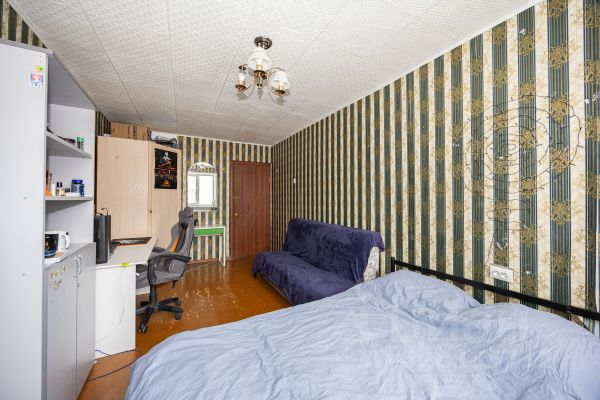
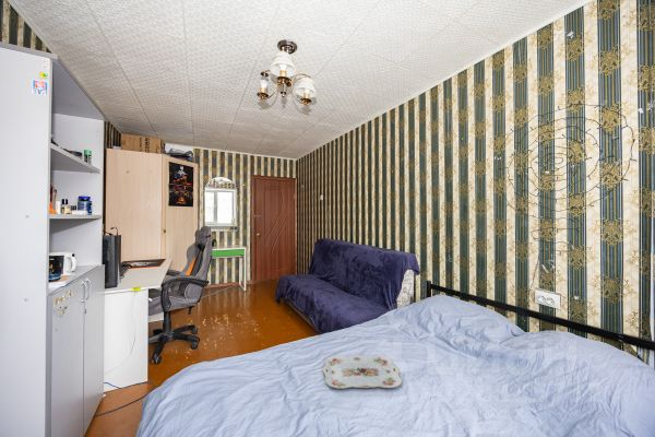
+ serving tray (360, 370)
